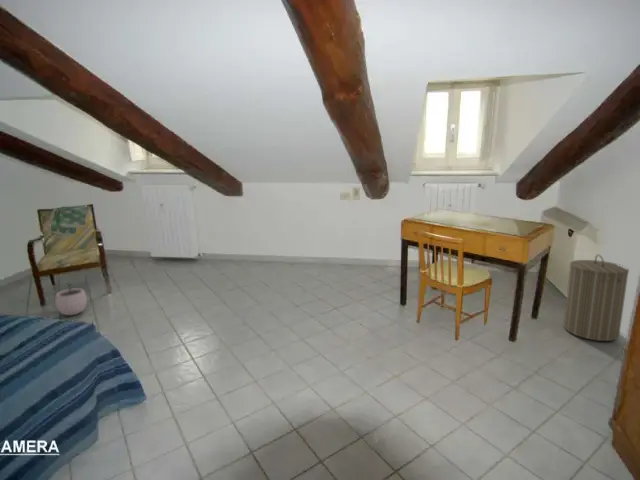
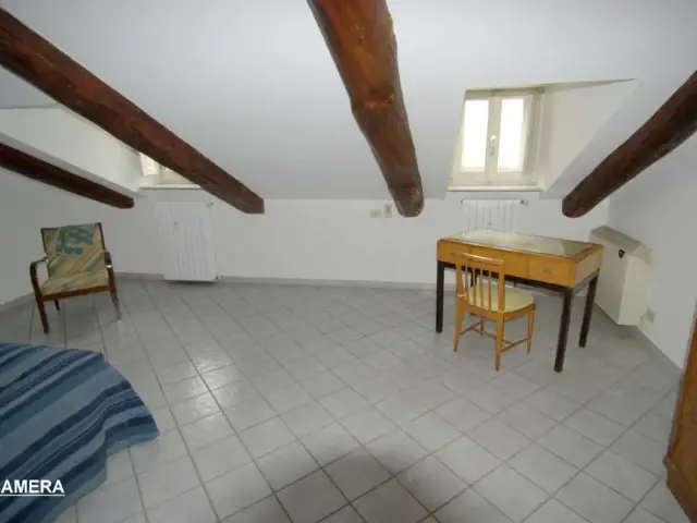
- plant pot (71, 298)
- laundry hamper (595, 293)
